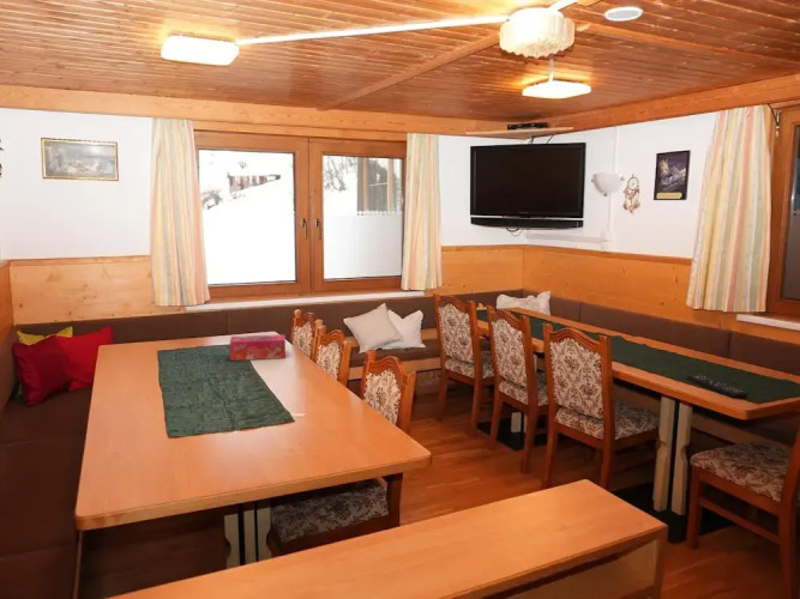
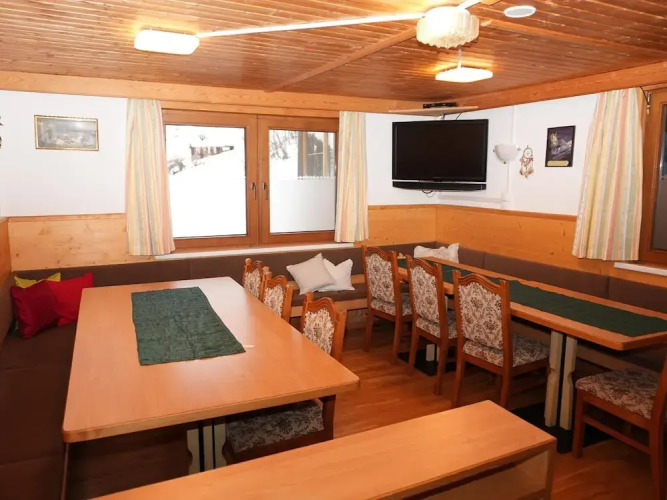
- tissue box (258, 346)
- remote control (715, 385)
